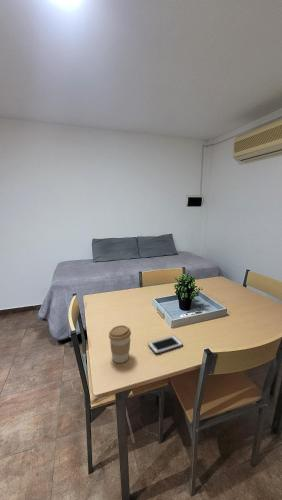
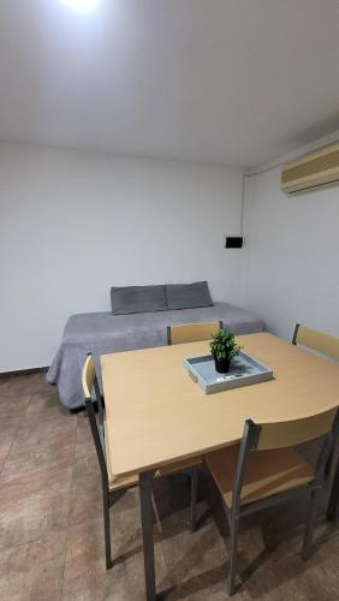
- cell phone (165, 344)
- coffee cup (120, 343)
